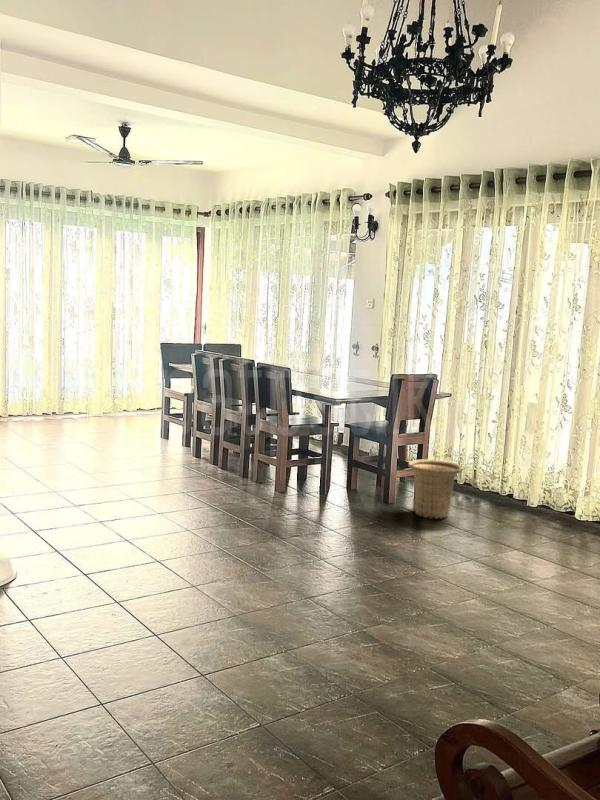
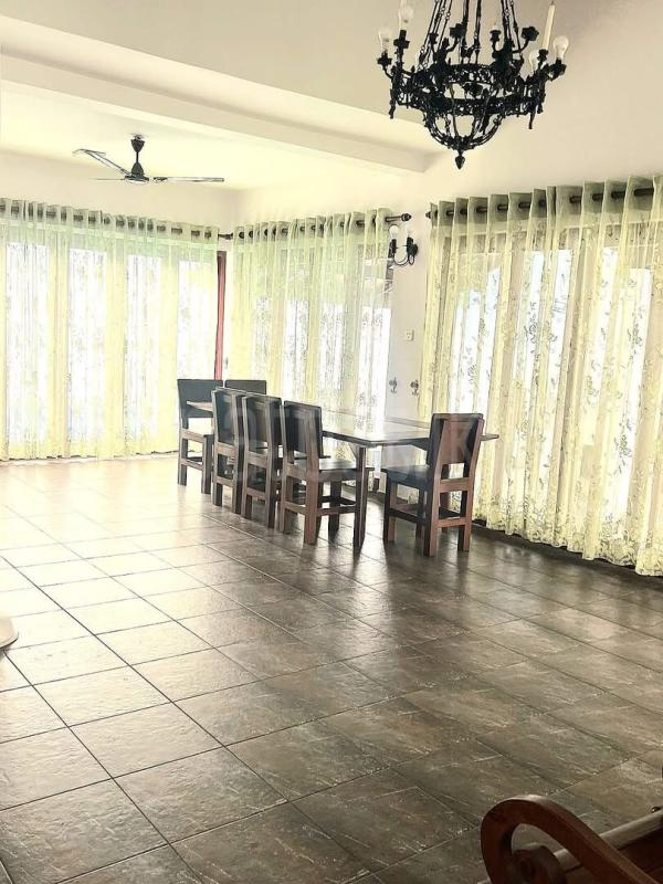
- basket (433, 489)
